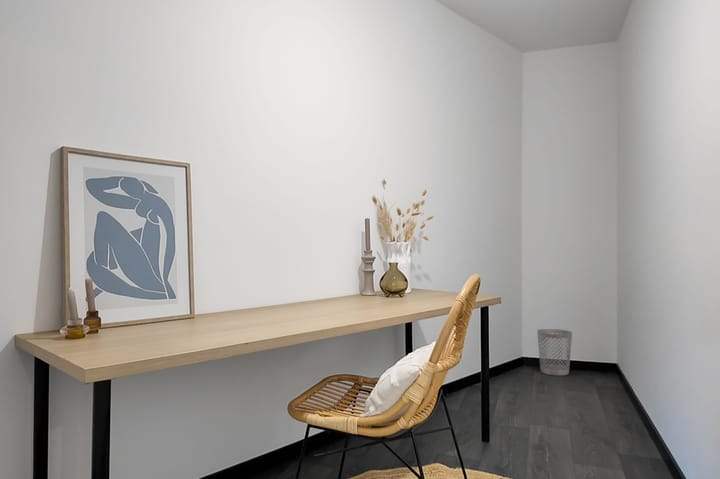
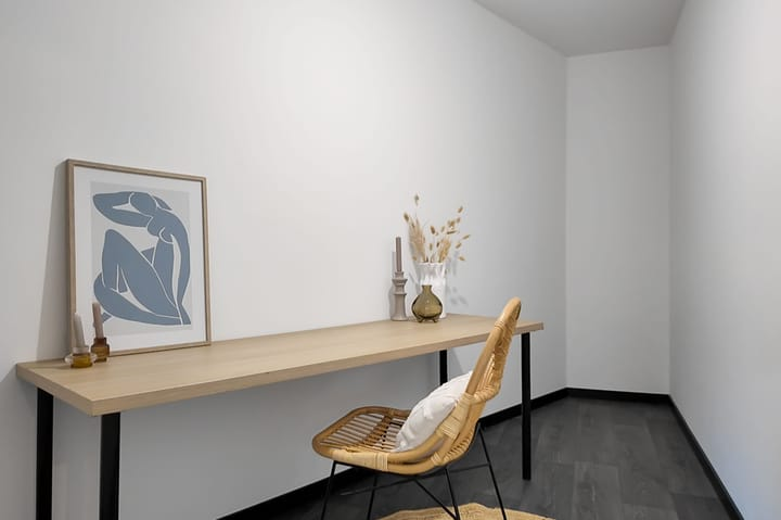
- wastebasket (554, 352)
